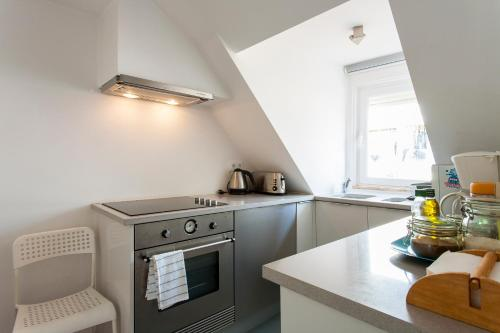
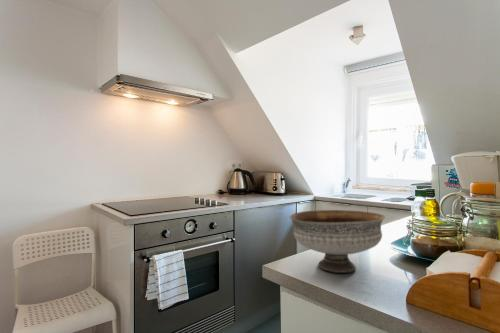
+ bowl (335, 239)
